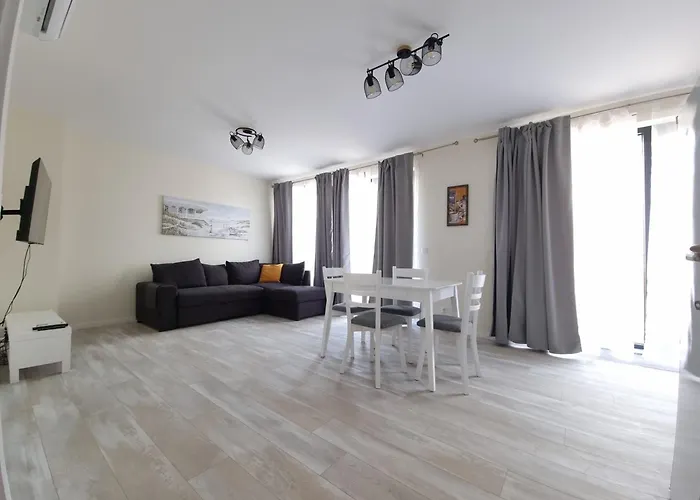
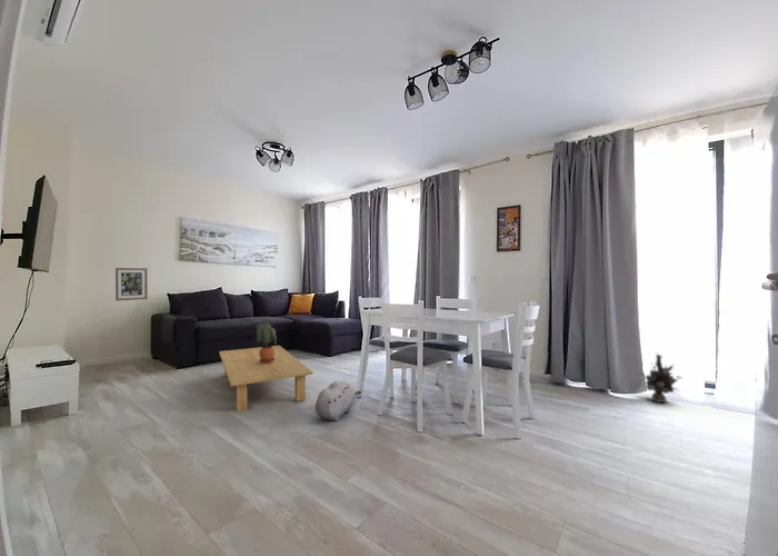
+ plush toy (338, 396)
+ coffee table (260, 373)
+ decorative plant (660, 377)
+ potted plant (266, 341)
+ wall art (131, 284)
